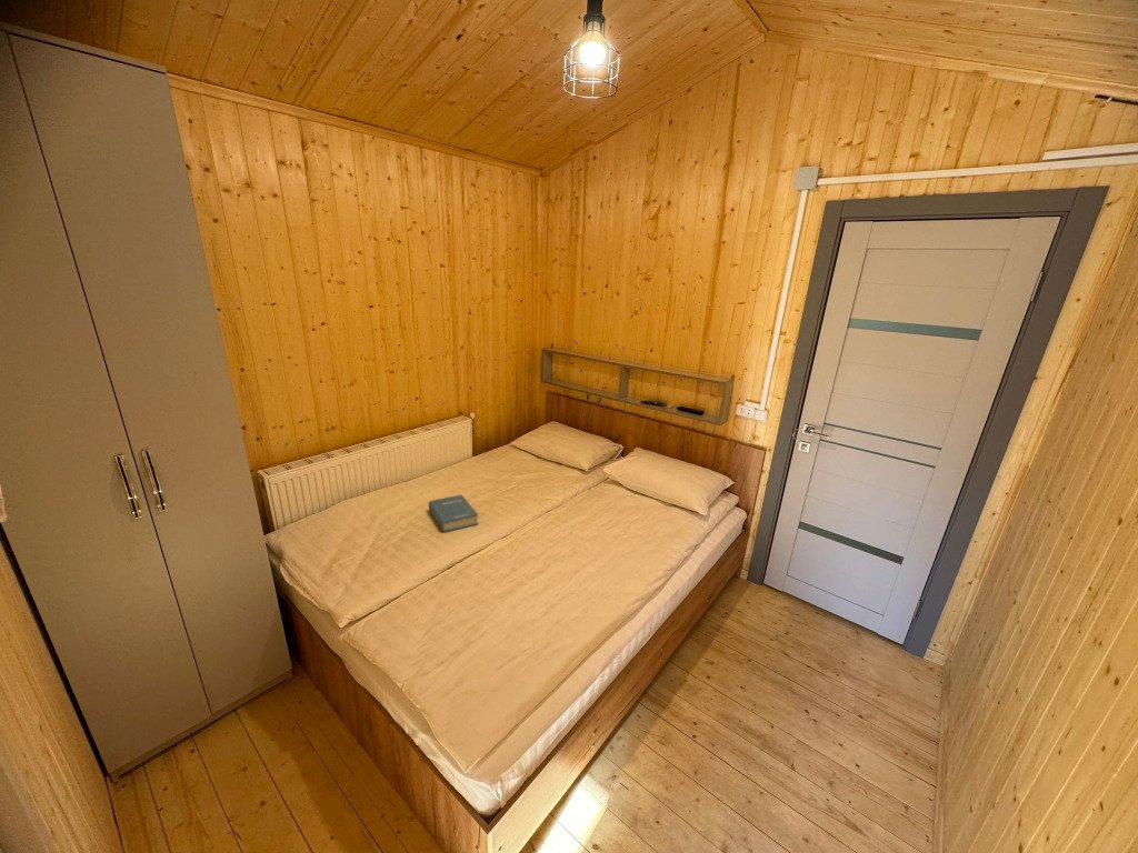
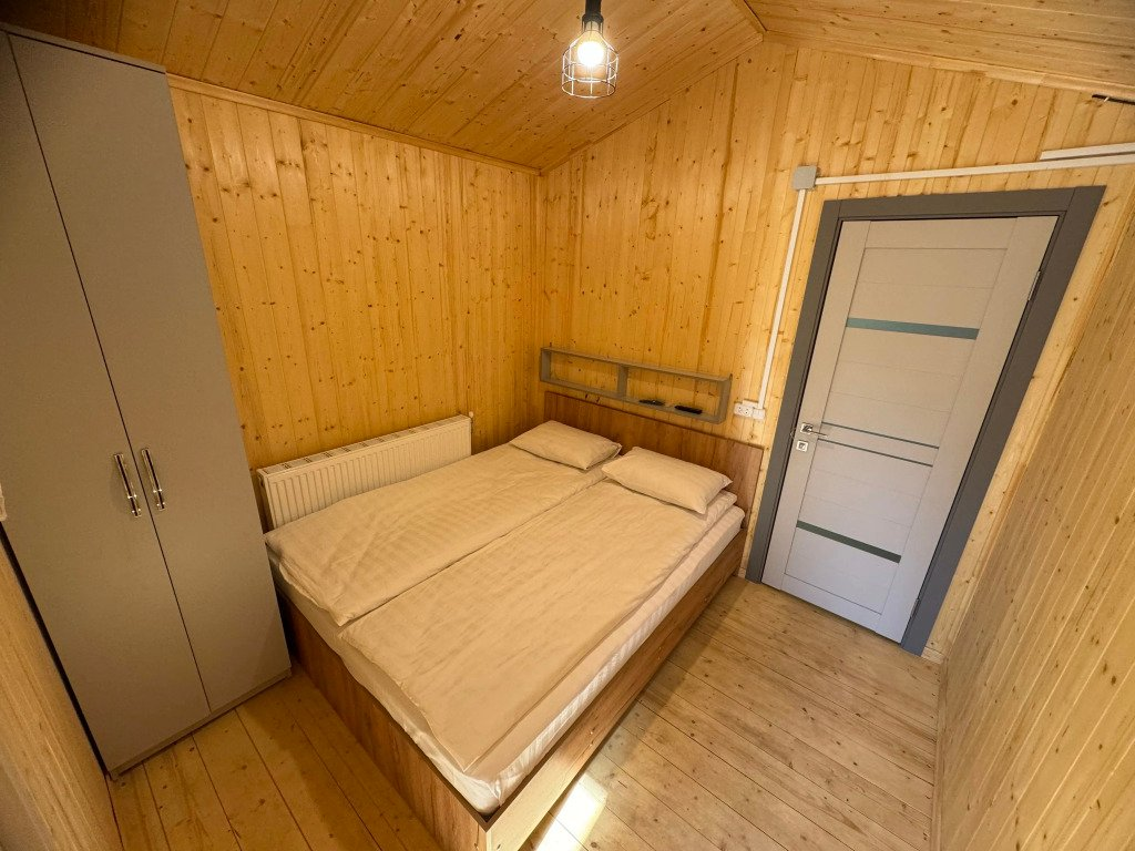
- hardback book (452, 512)
